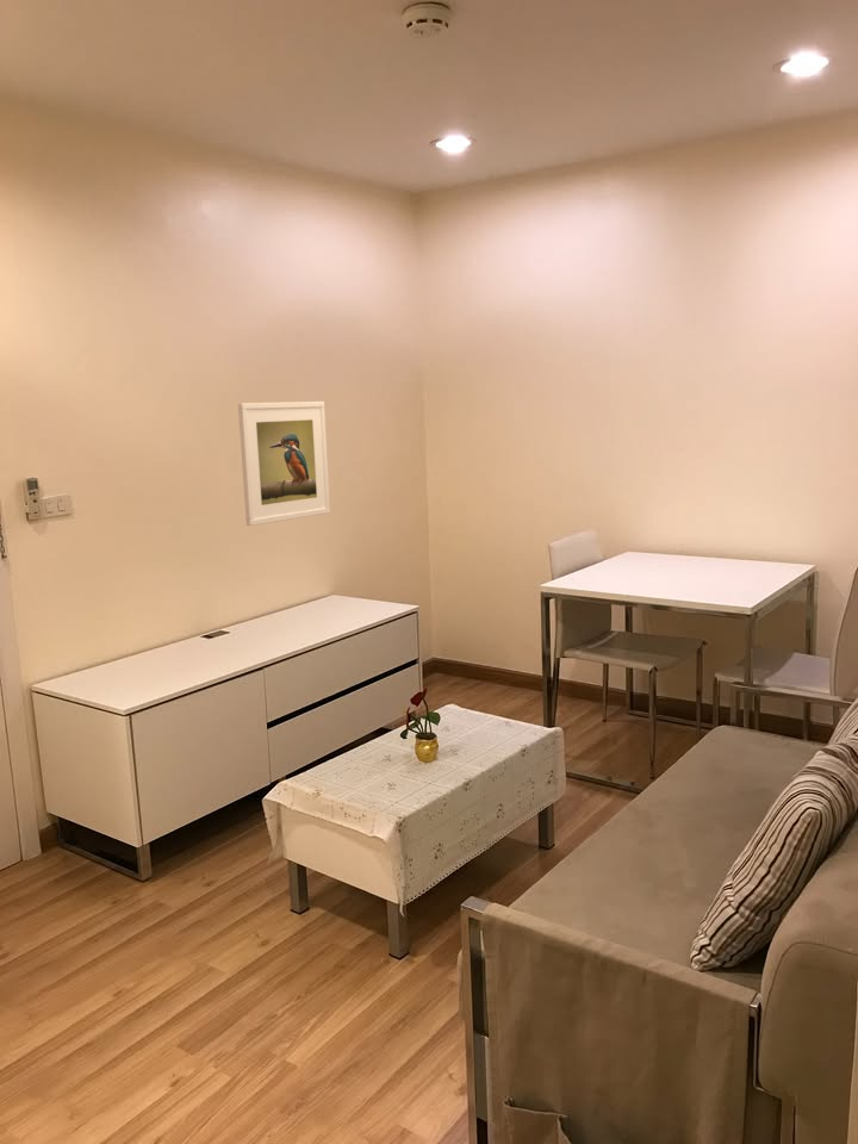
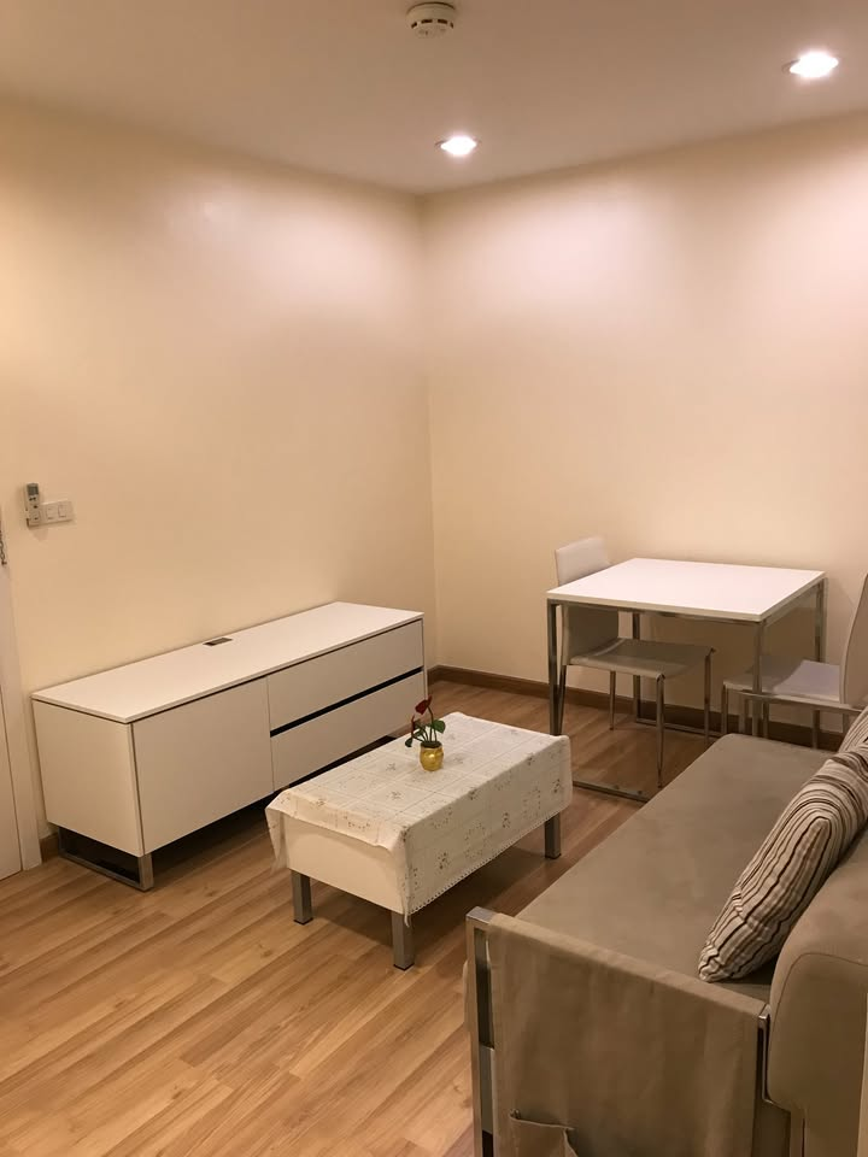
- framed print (286, 461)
